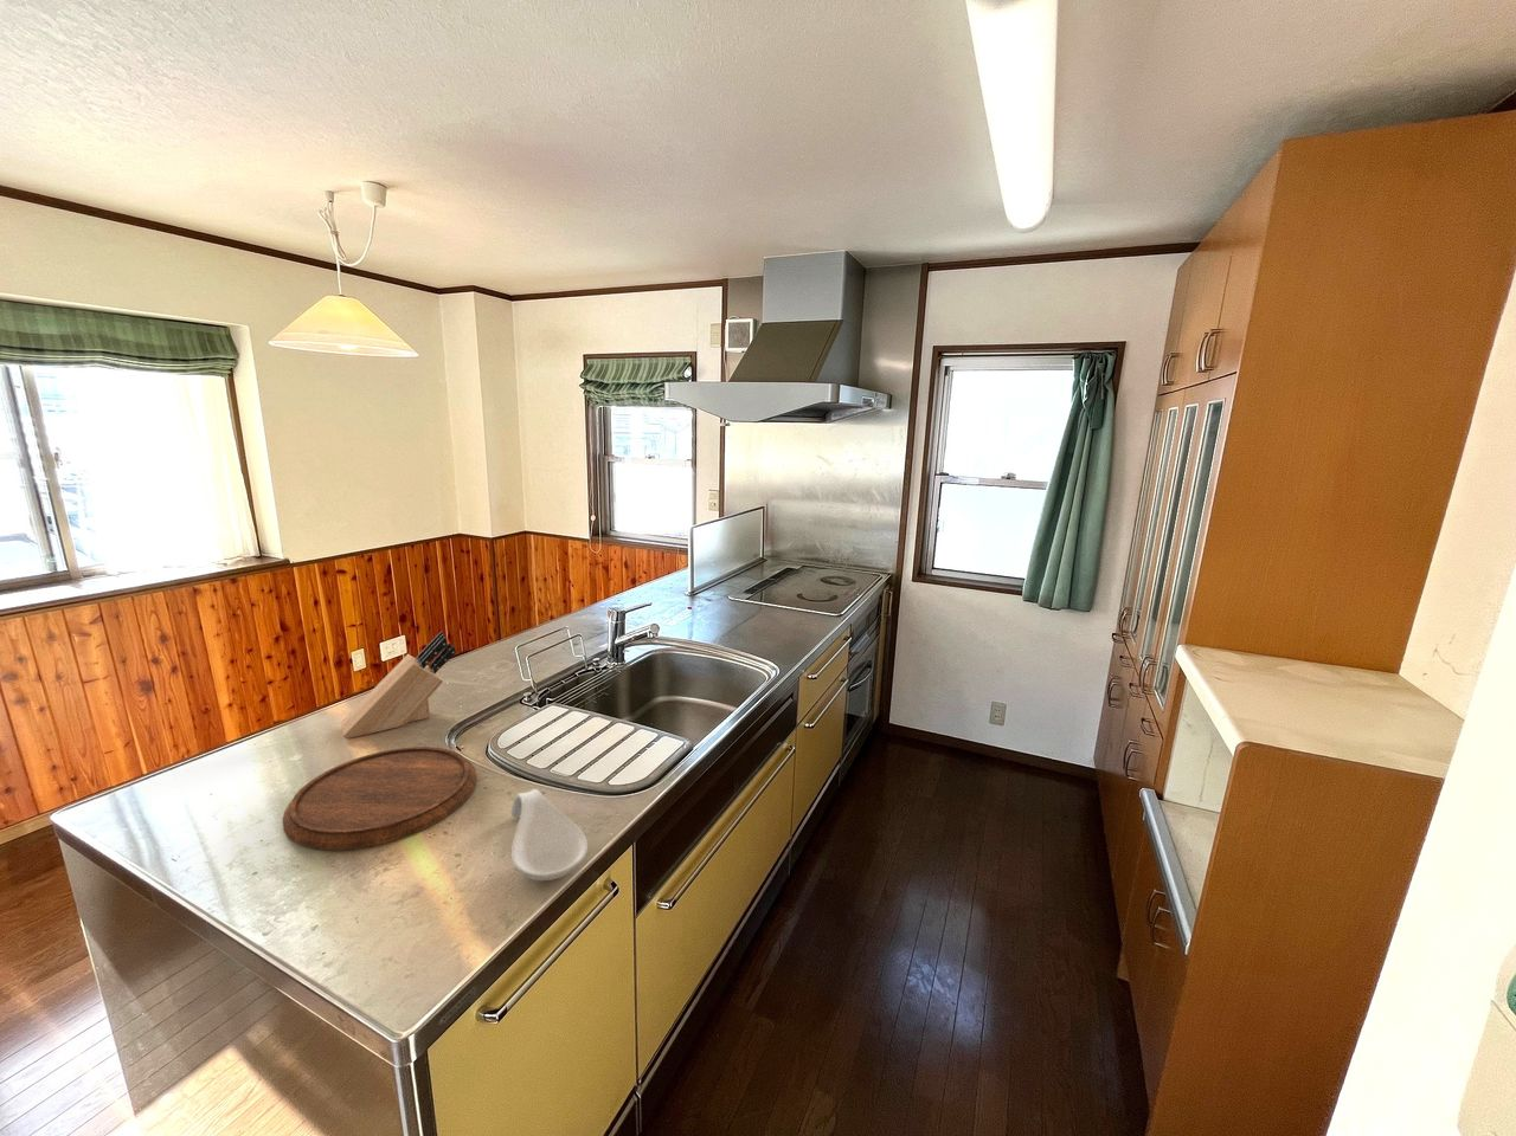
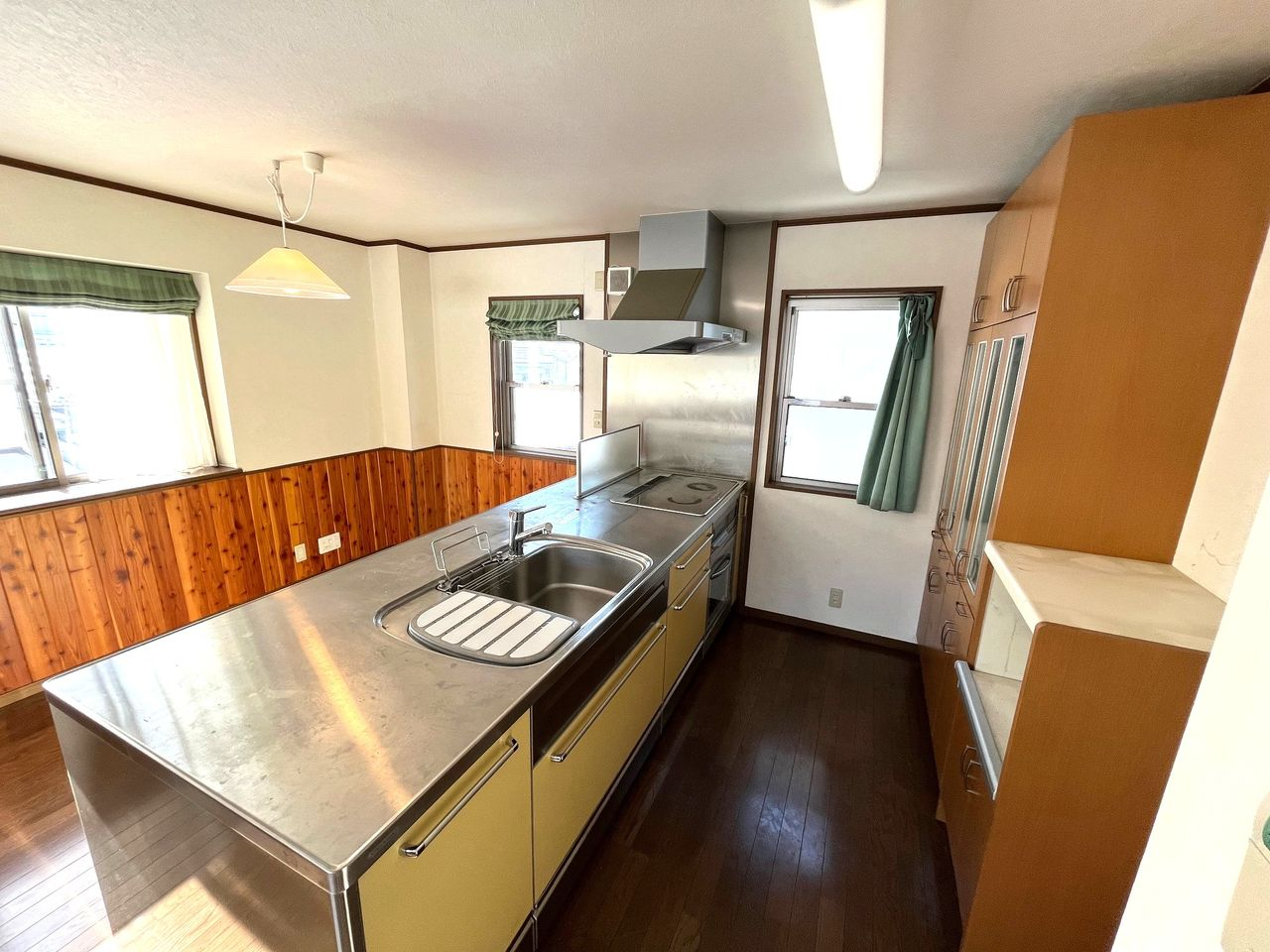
- cutting board (384, 789)
- knife block (399, 680)
- spoon rest (538, 829)
